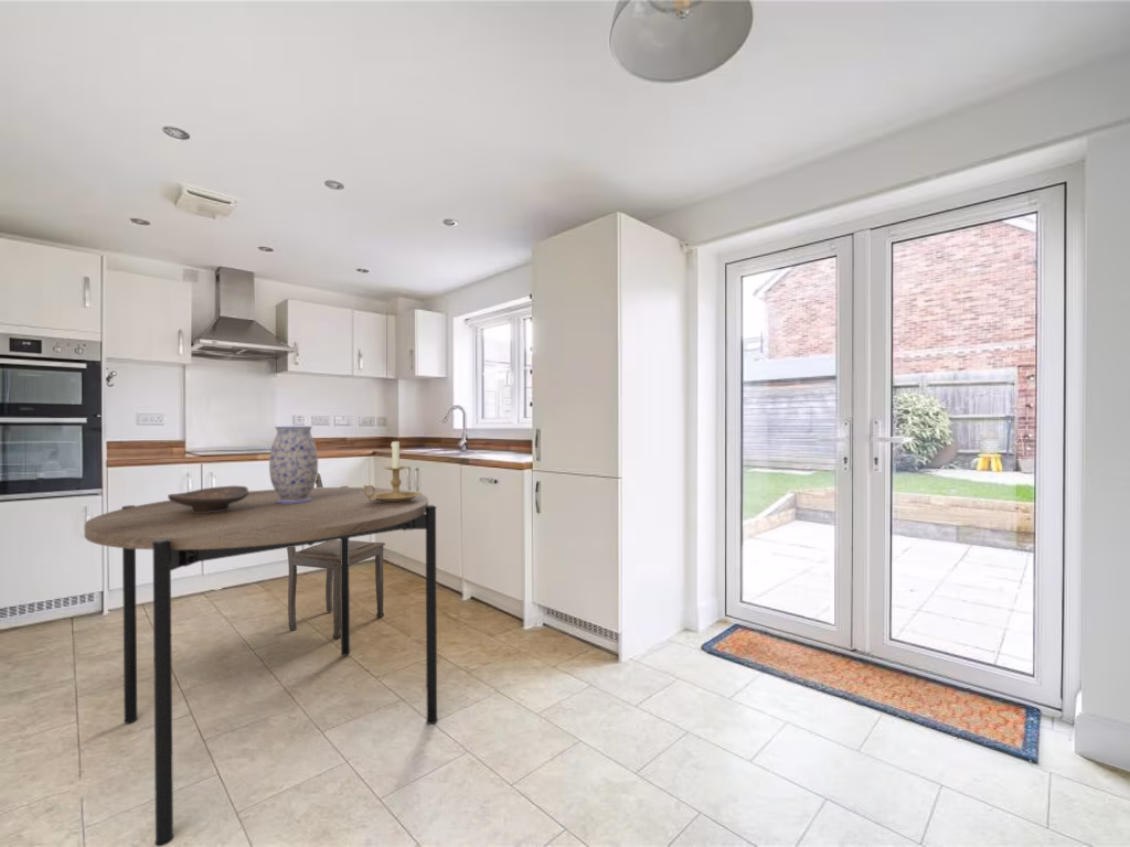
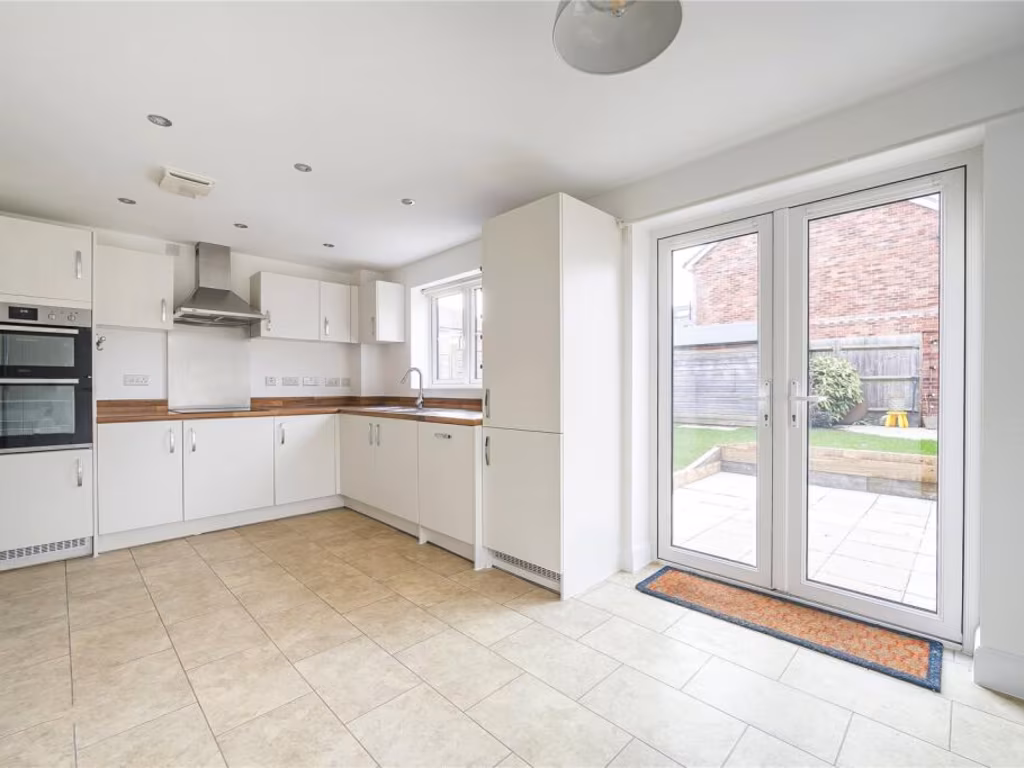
- decorative bowl (209, 498)
- candle holder (395, 469)
- dining chair (333, 548)
- dining table (341, 613)
- vase (294, 463)
